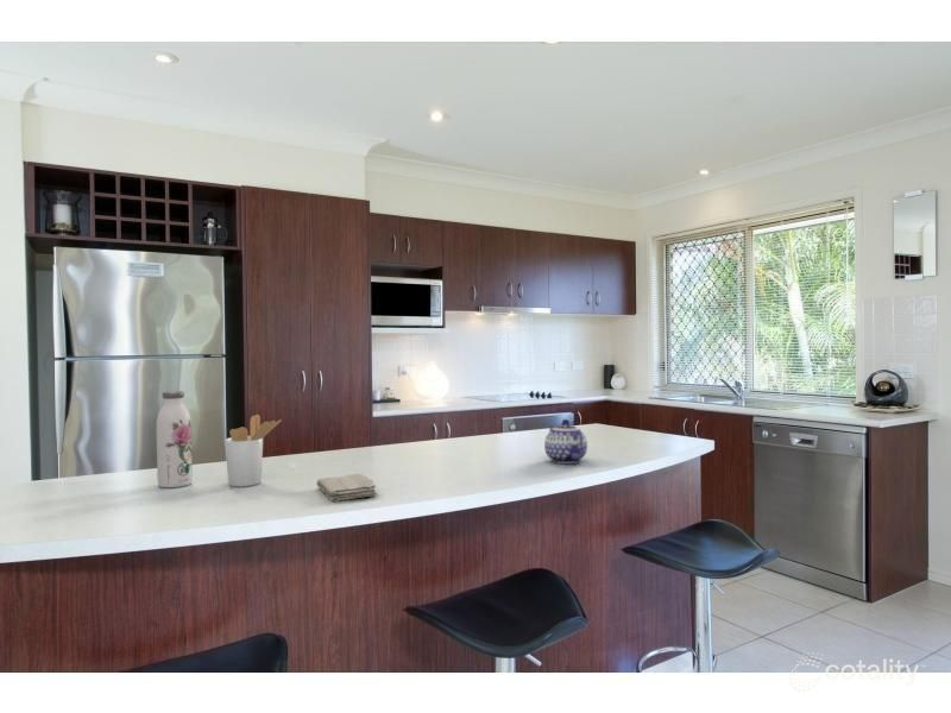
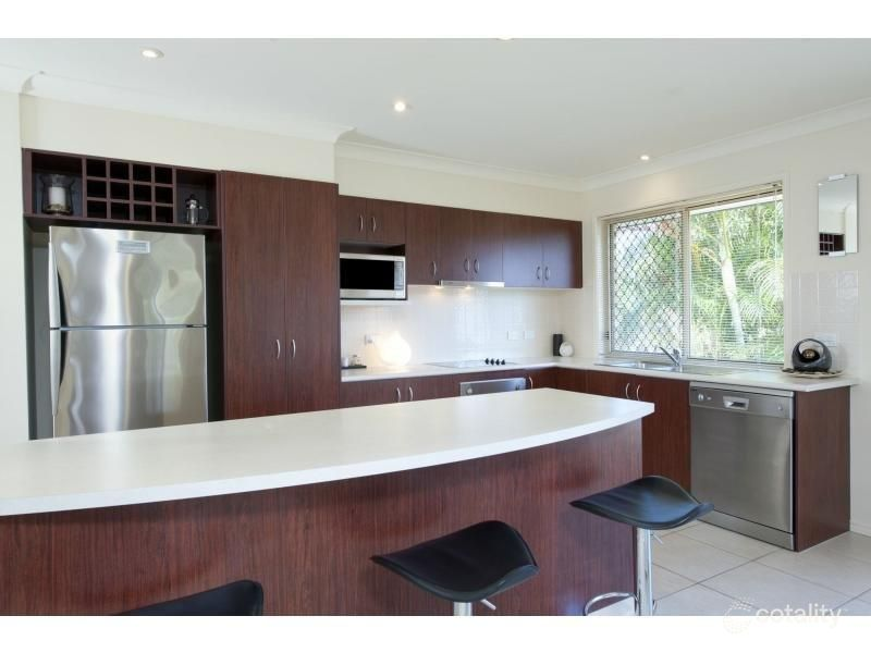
- washcloth (346, 485)
- utensil holder (252, 449)
- teapot (566, 440)
- water bottle (174, 437)
